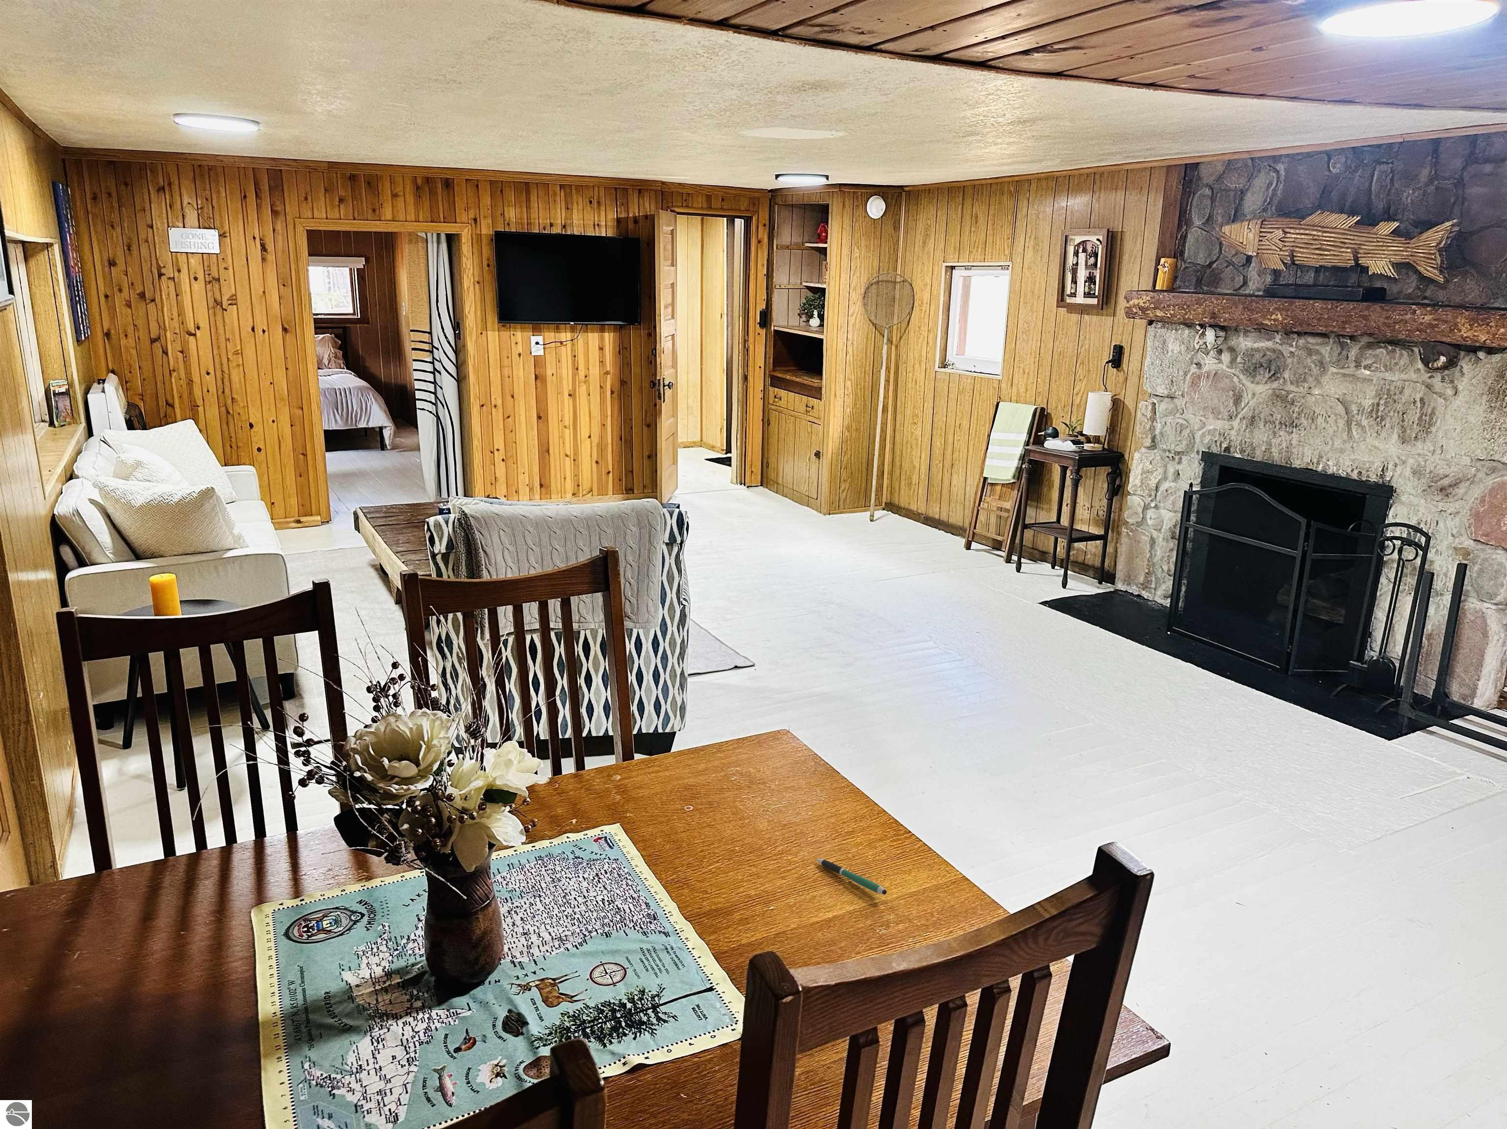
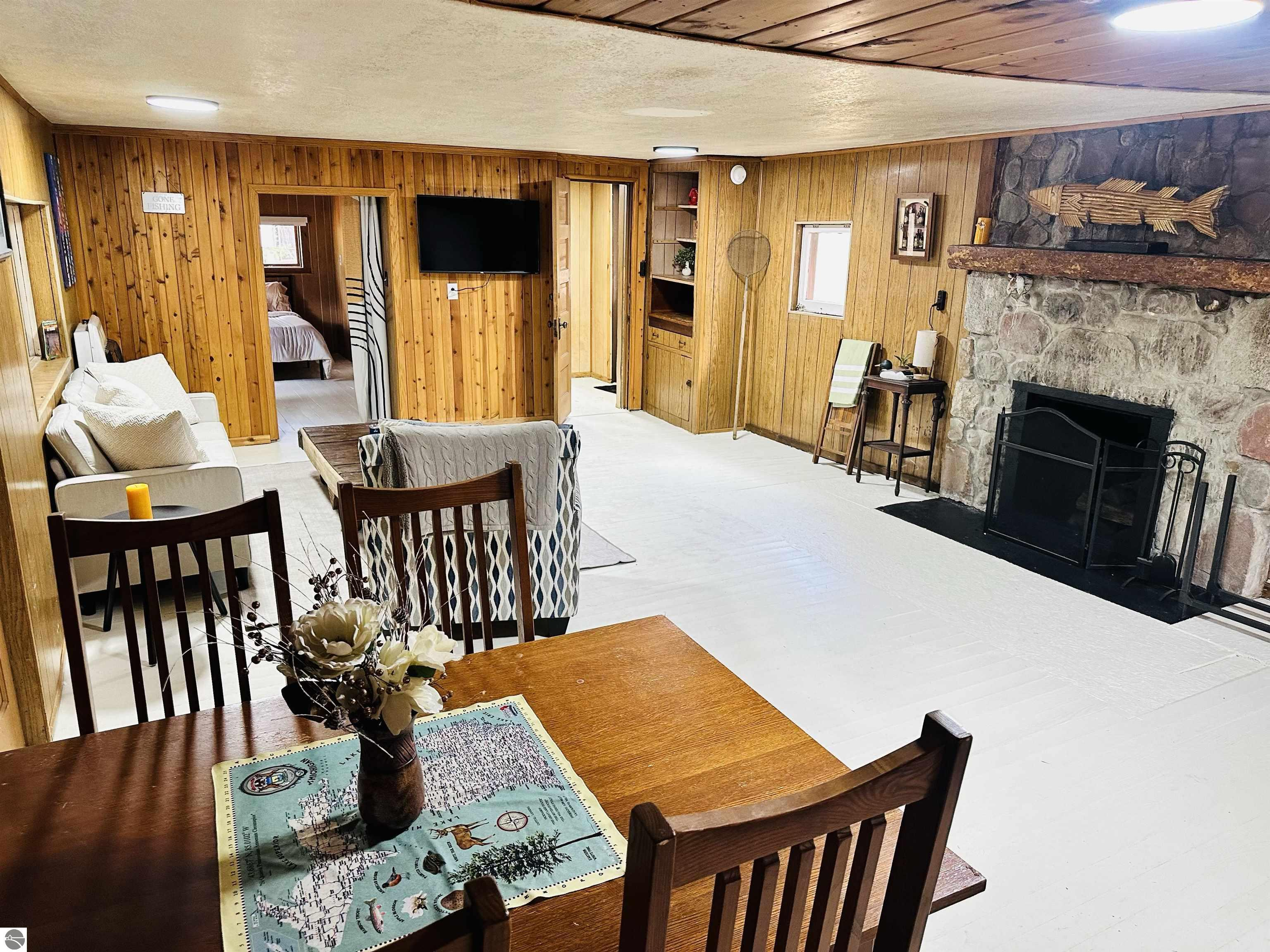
- pen (851, 875)
